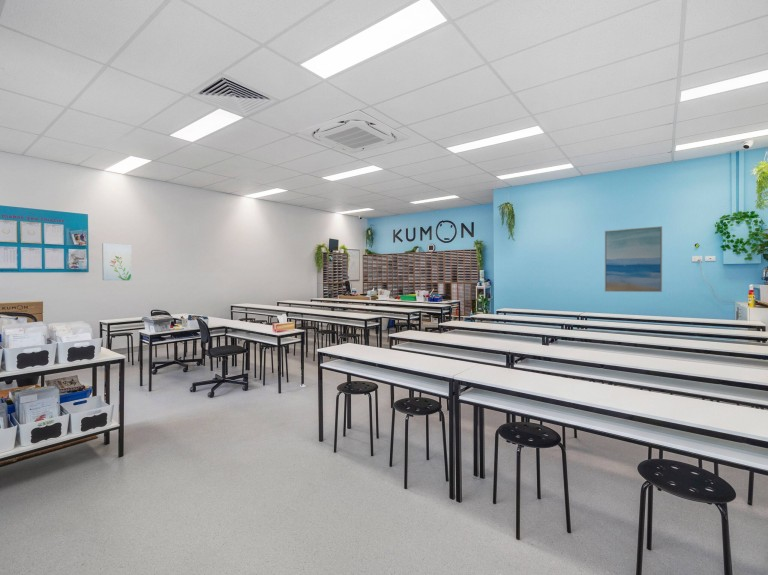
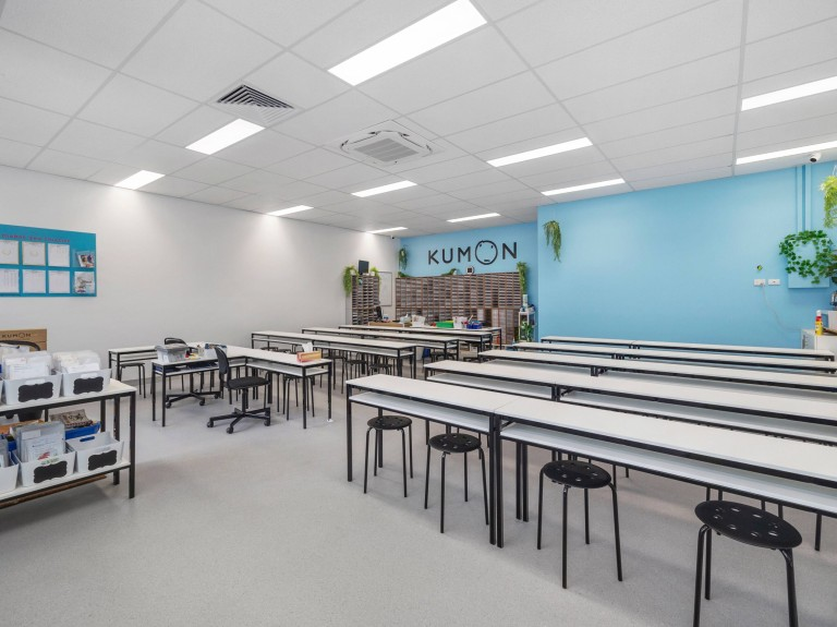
- wall art (117, 262)
- wall art (632, 260)
